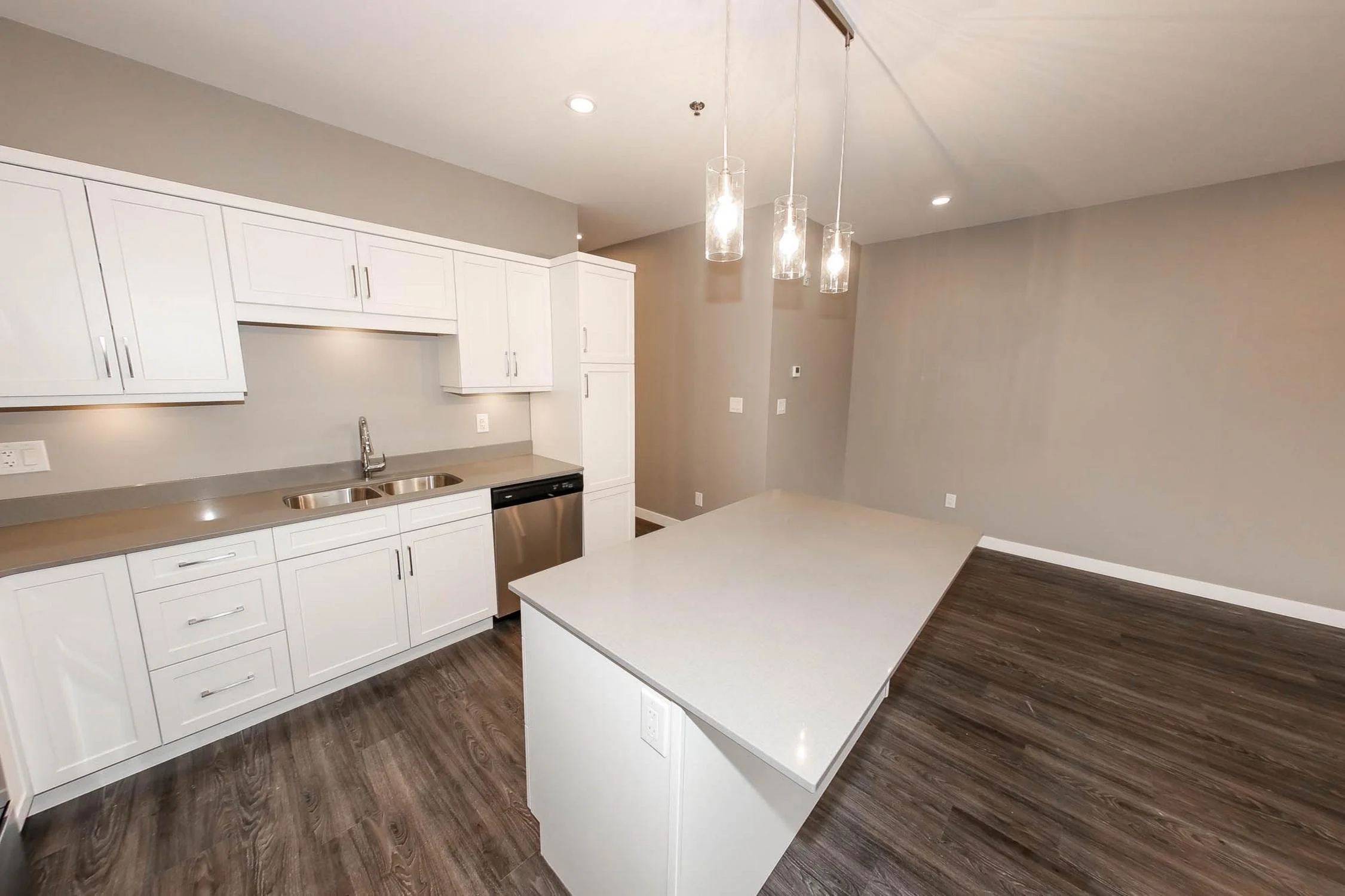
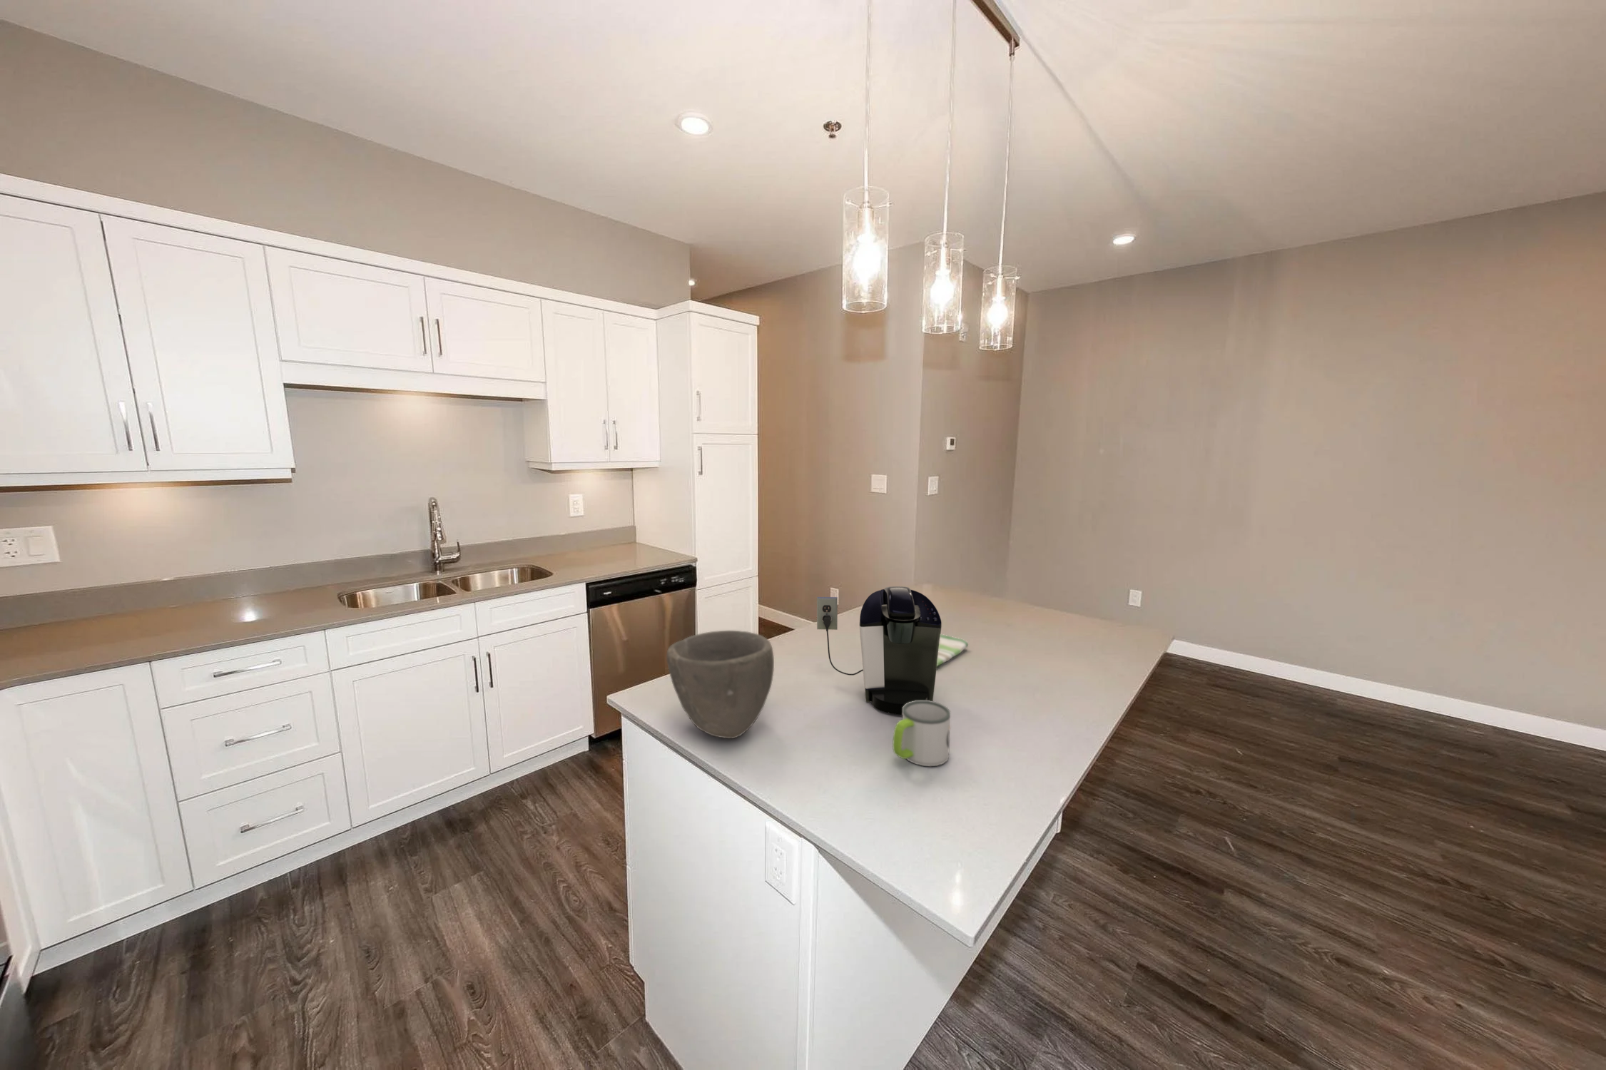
+ bowl (722, 685)
+ mug (919, 734)
+ dish towel (939, 646)
+ coffee maker (876, 642)
